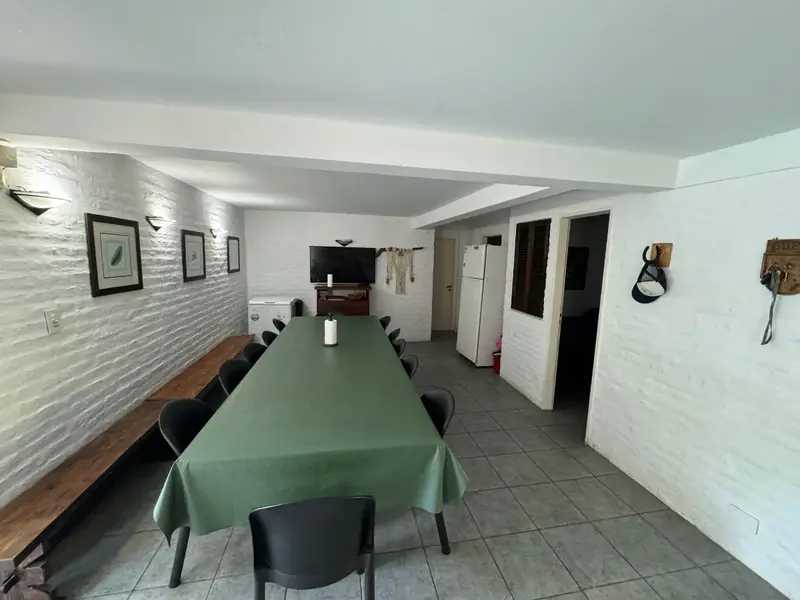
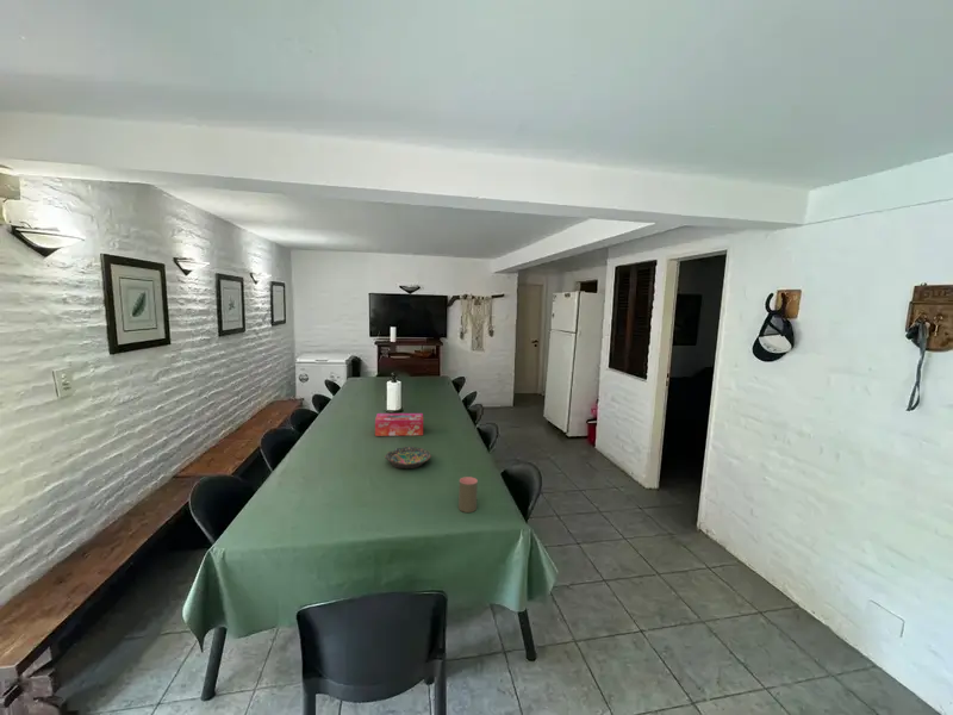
+ bowl (407, 458)
+ cup (467, 493)
+ tissue box (399, 423)
